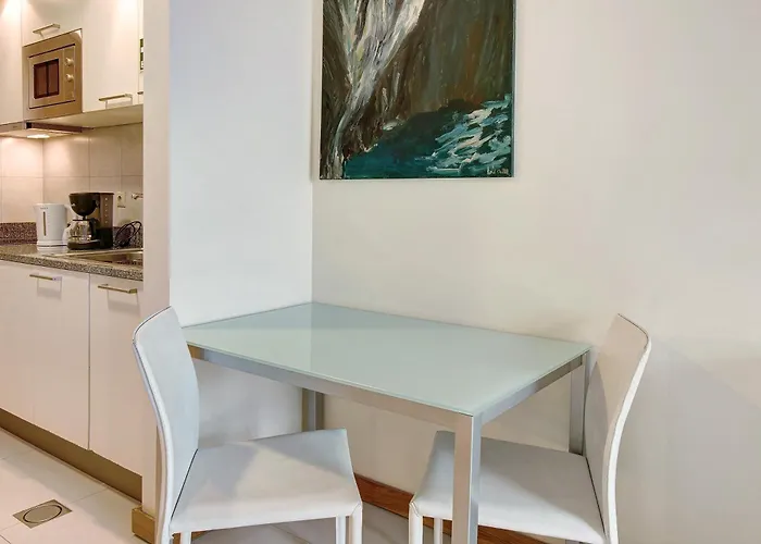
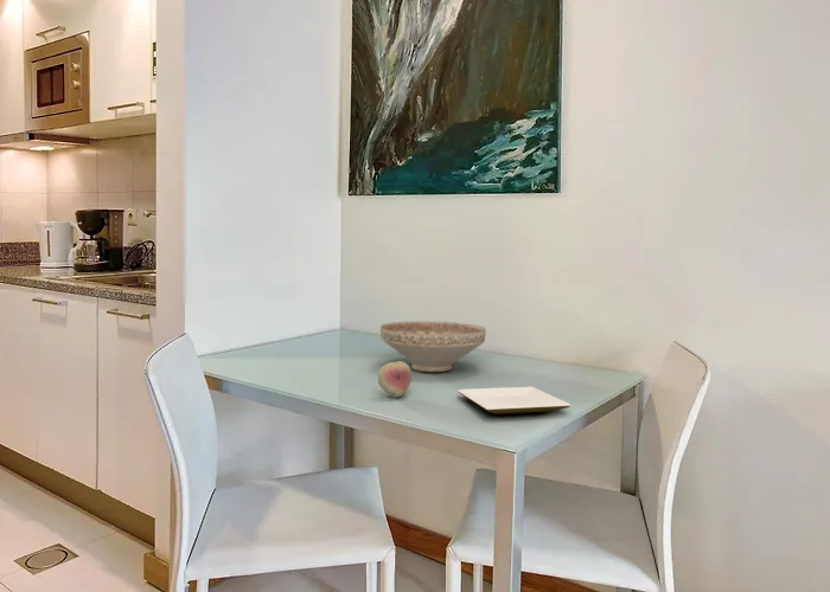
+ fruit (395, 379)
+ decorative bowl (432, 347)
+ plate (511, 400)
